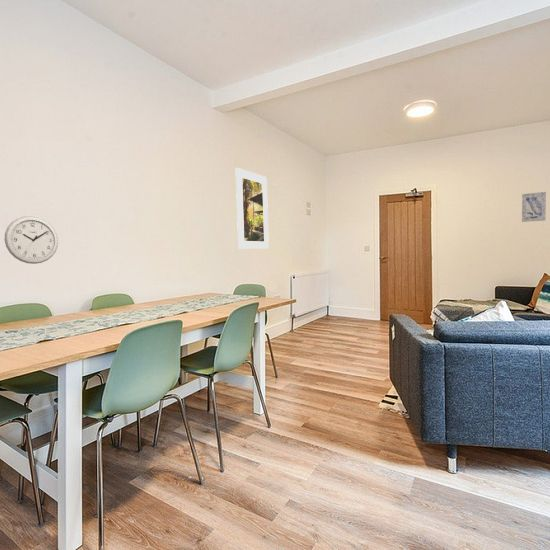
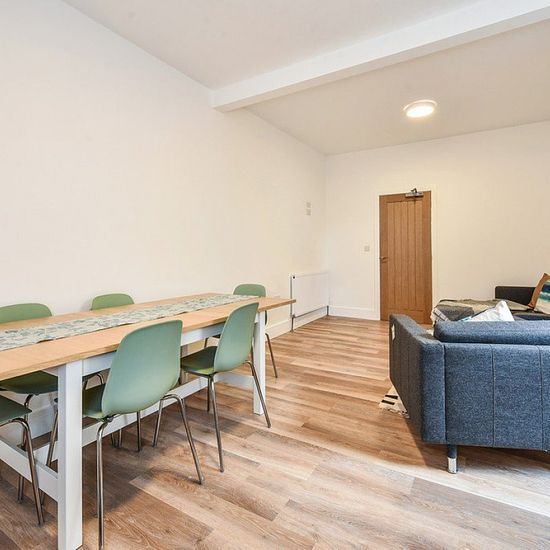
- wall clock (33, 240)
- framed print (253, 211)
- wall art (533, 207)
